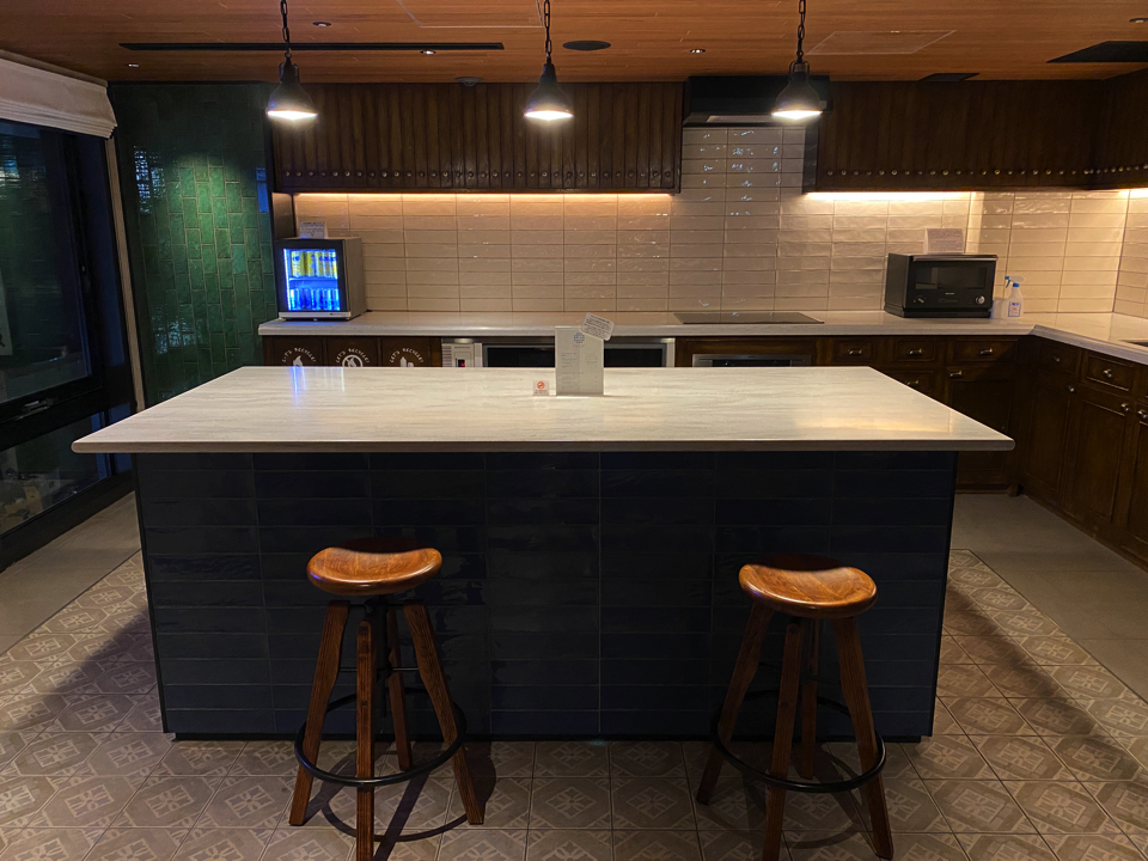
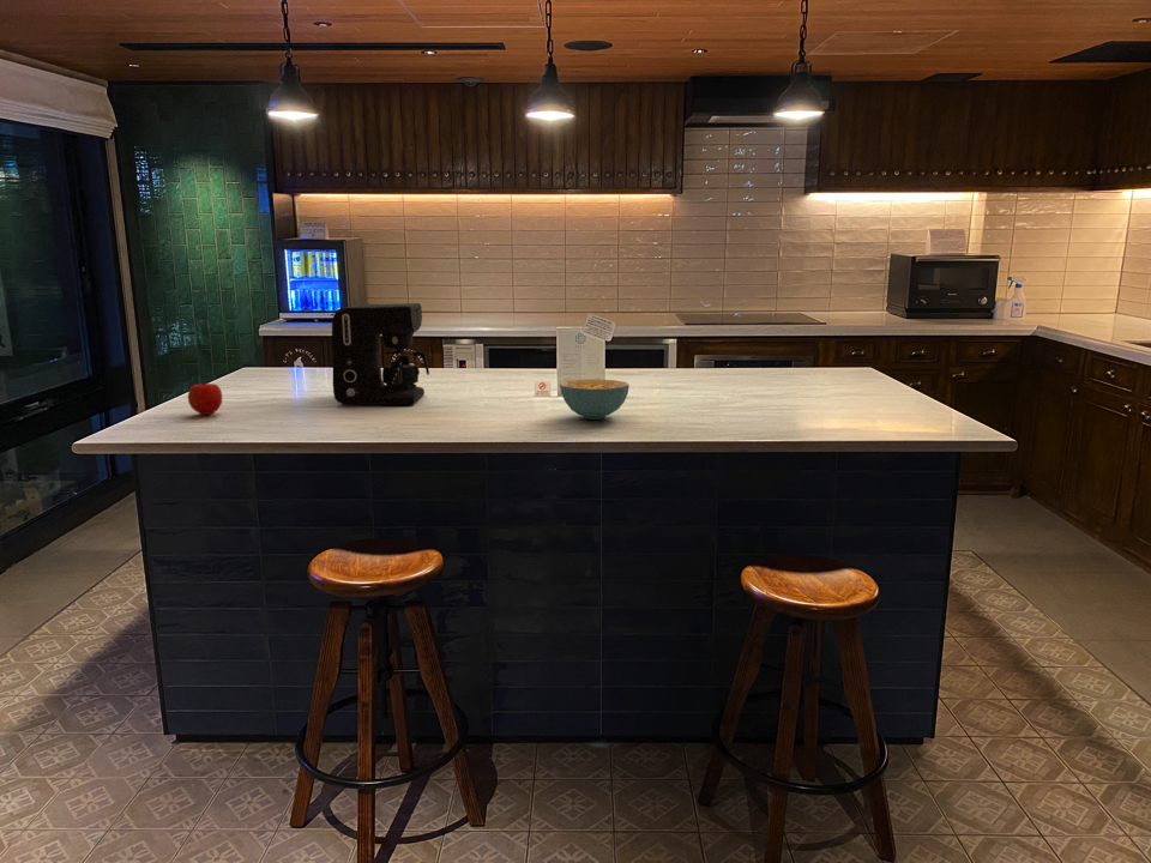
+ cereal bowl (593, 400)
+ coffee maker (385, 352)
+ fruit (205, 397)
